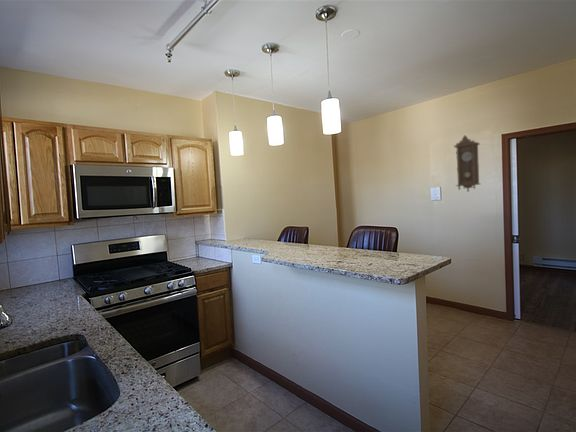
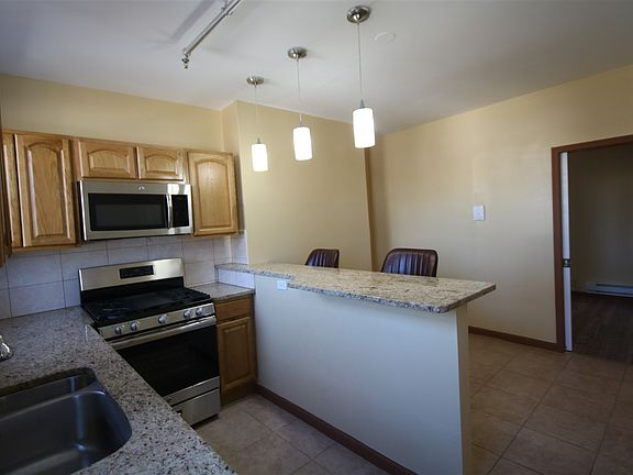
- pendulum clock (467, 164)
